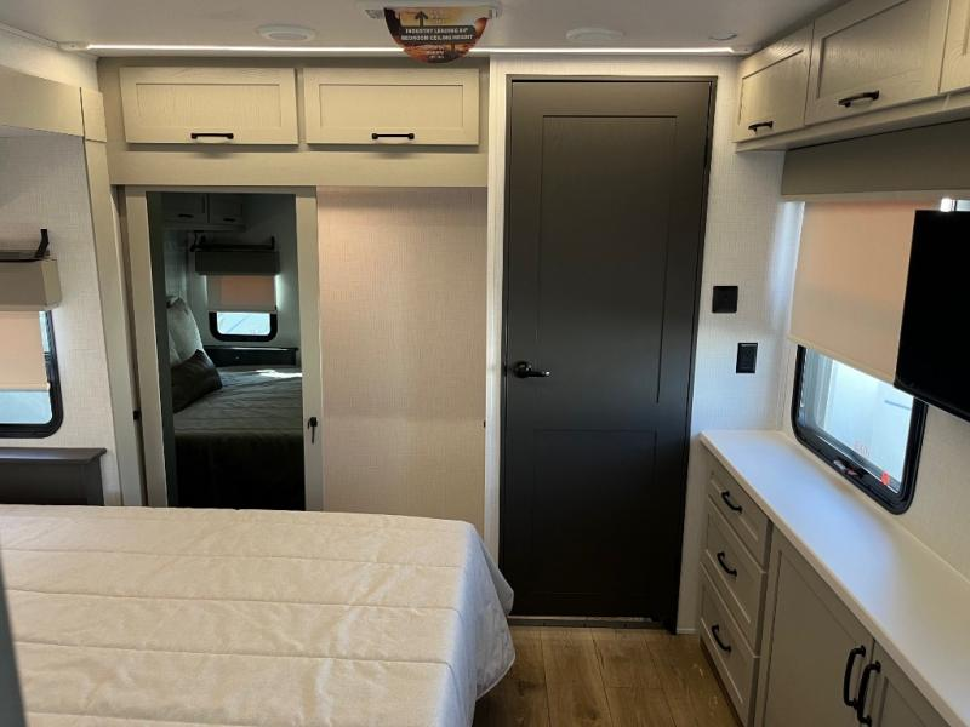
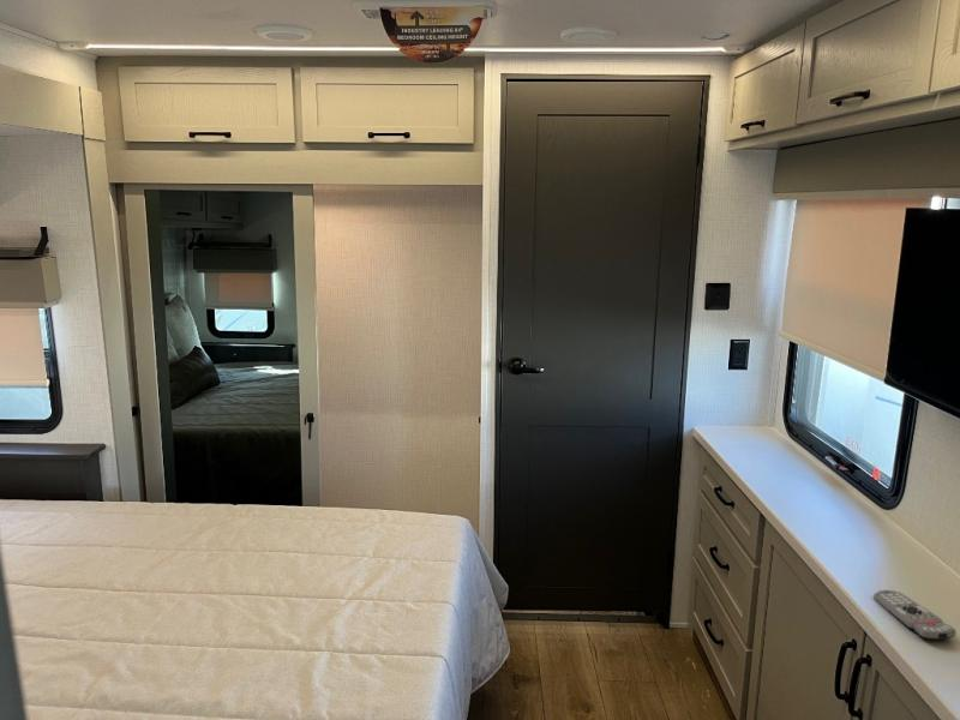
+ remote control (911, 613)
